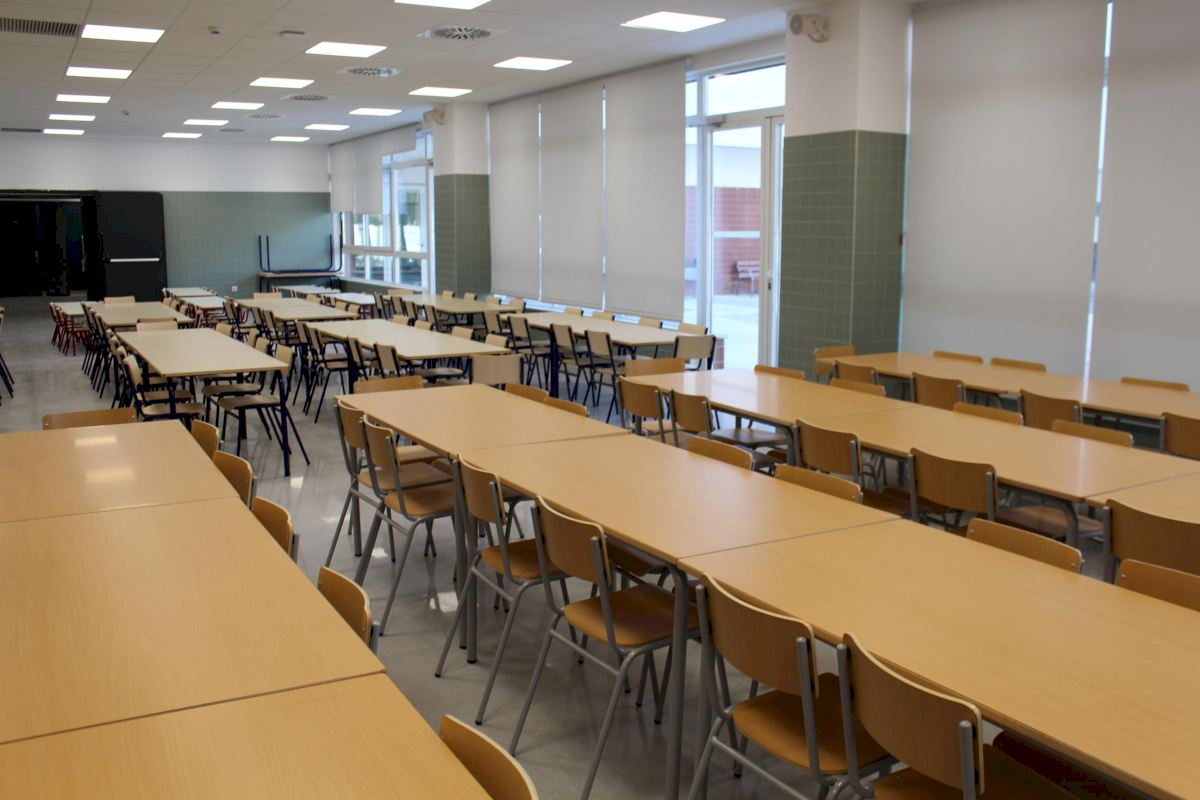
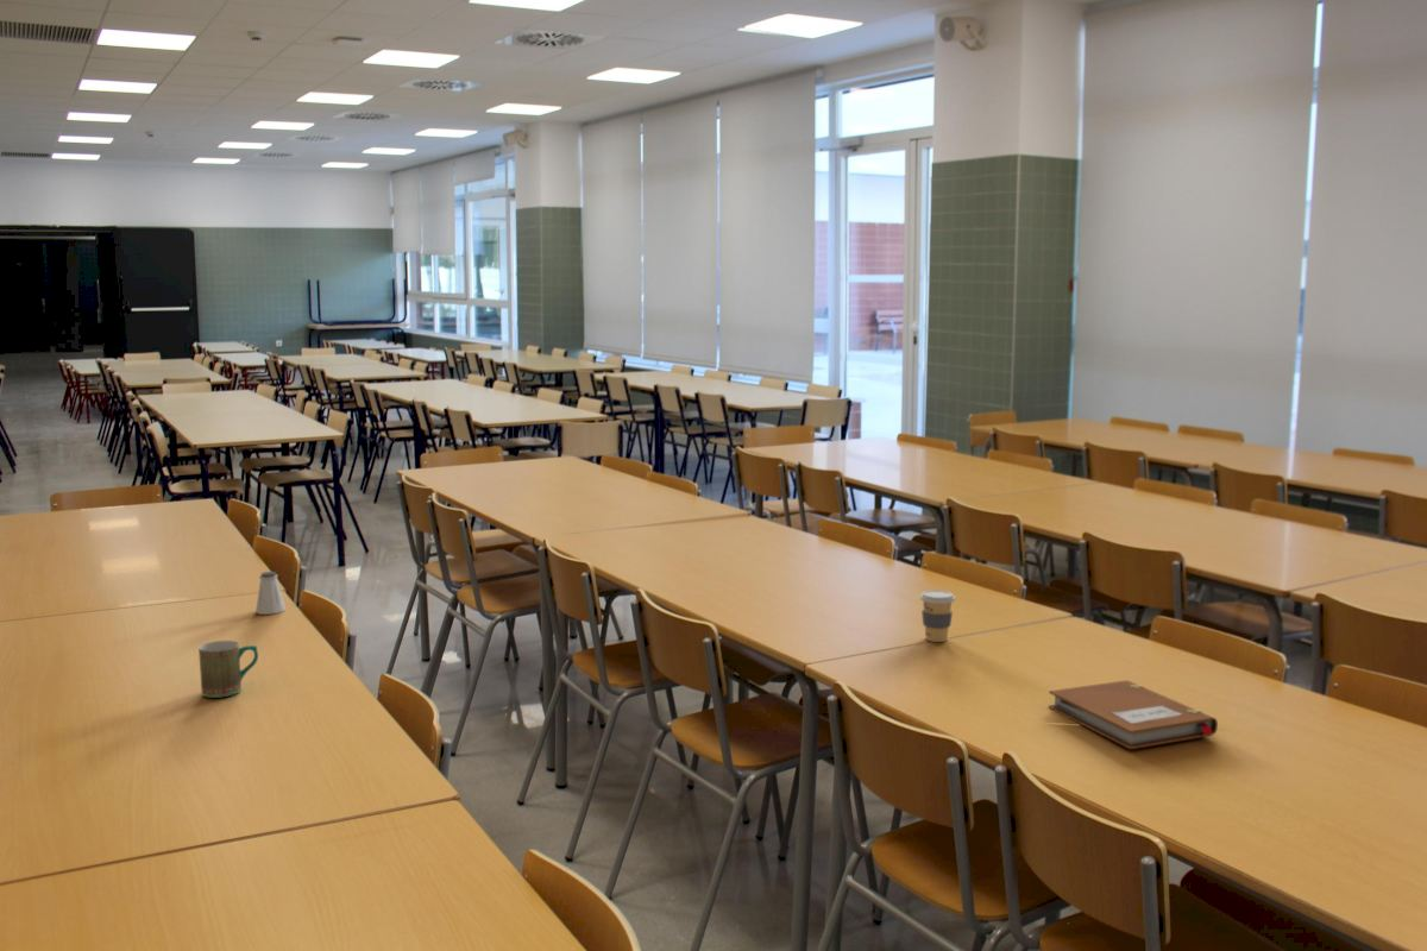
+ coffee cup (937, 616)
+ mug (230, 667)
+ saltshaker (269, 591)
+ notebook (1132, 713)
